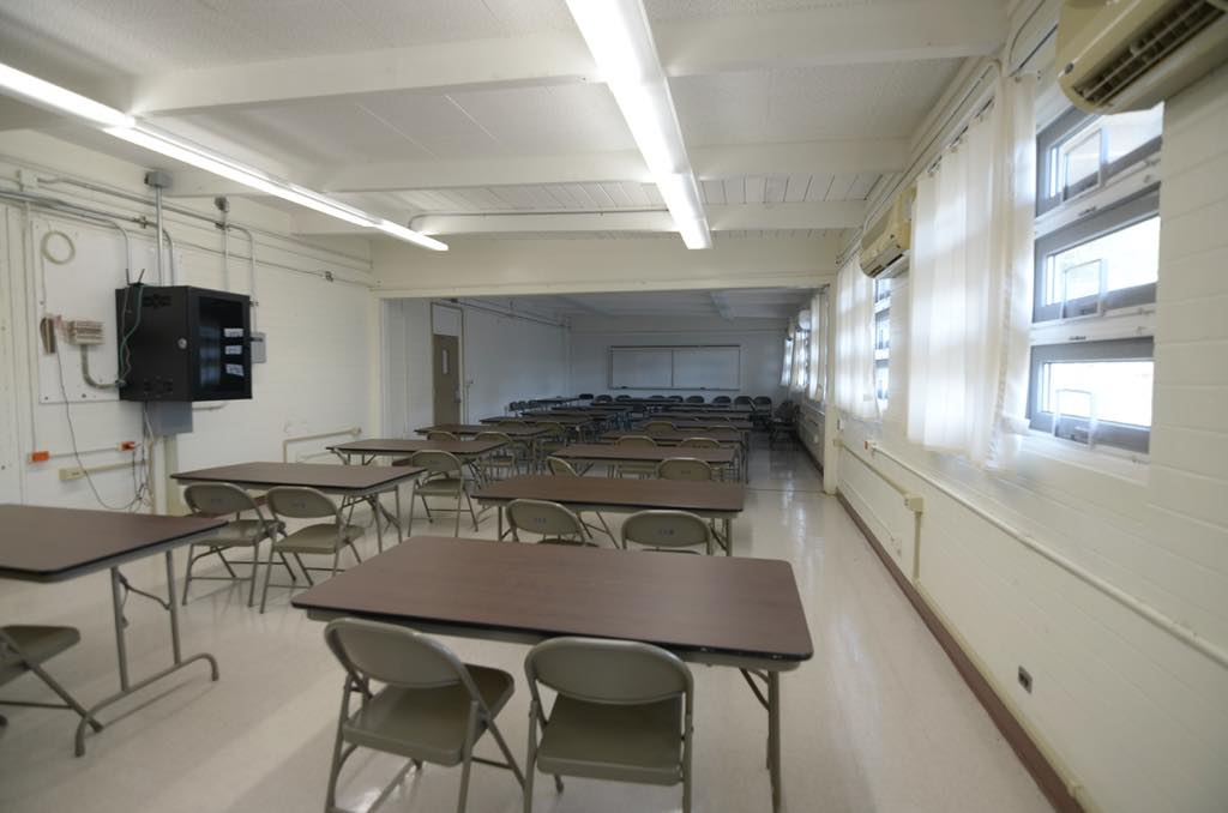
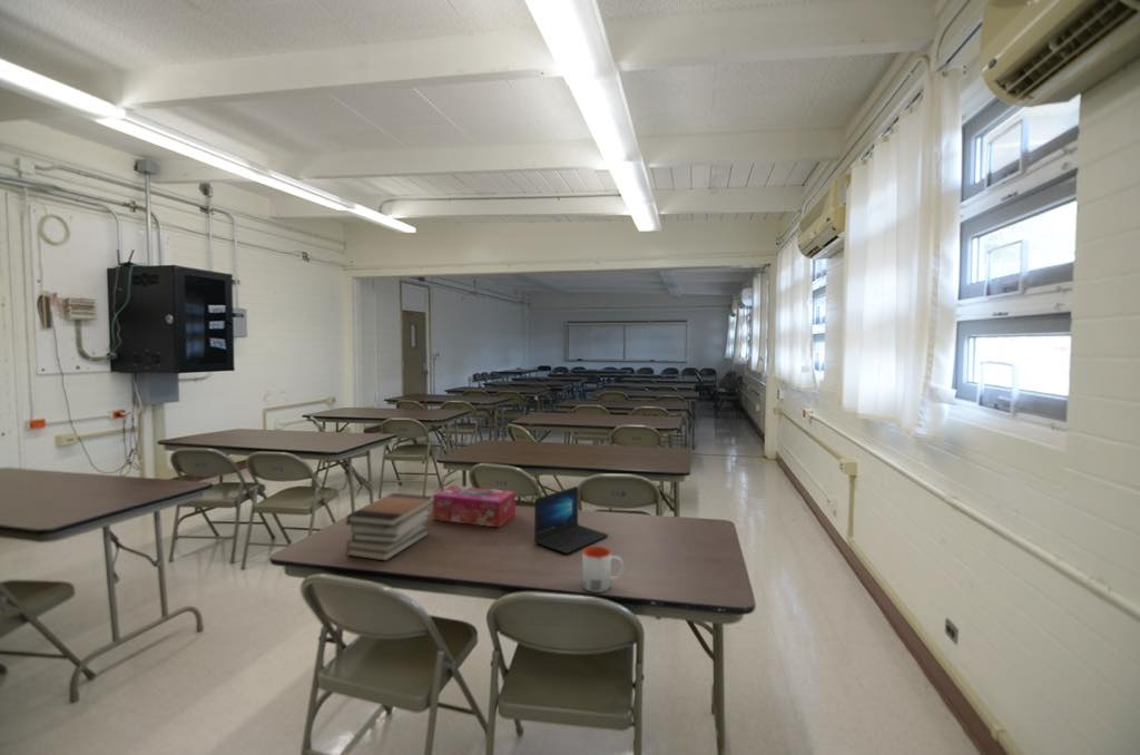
+ book stack (392, 523)
+ mug (602, 568)
+ tissue box (474, 504)
+ laptop (571, 518)
